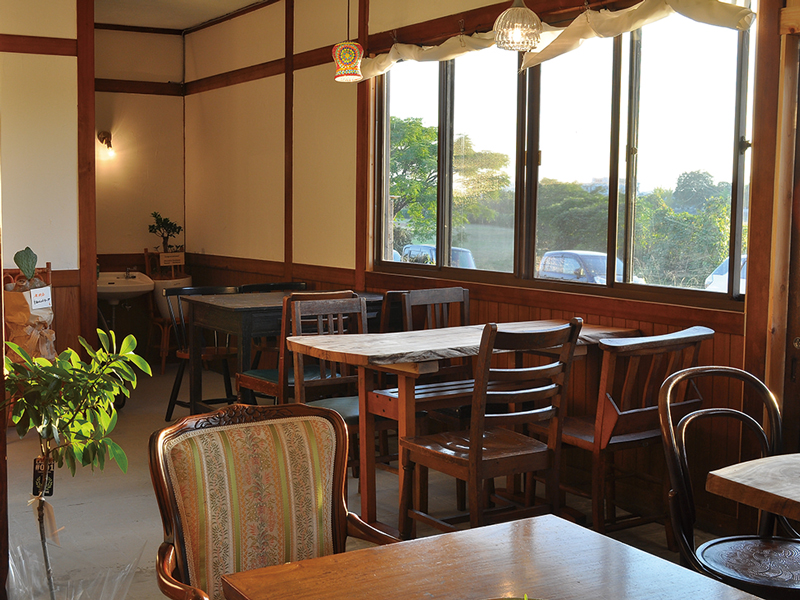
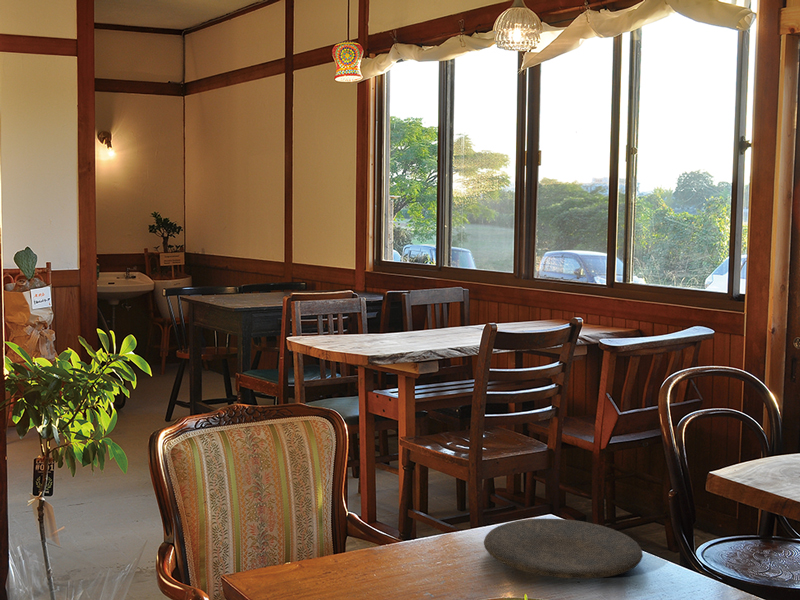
+ plate (561, 551)
